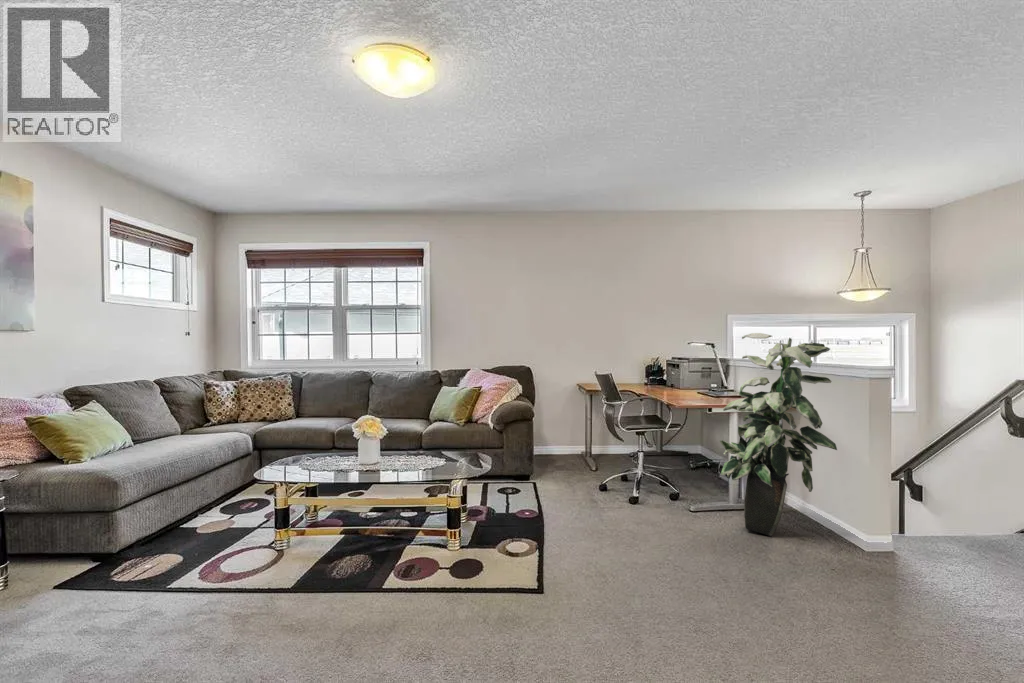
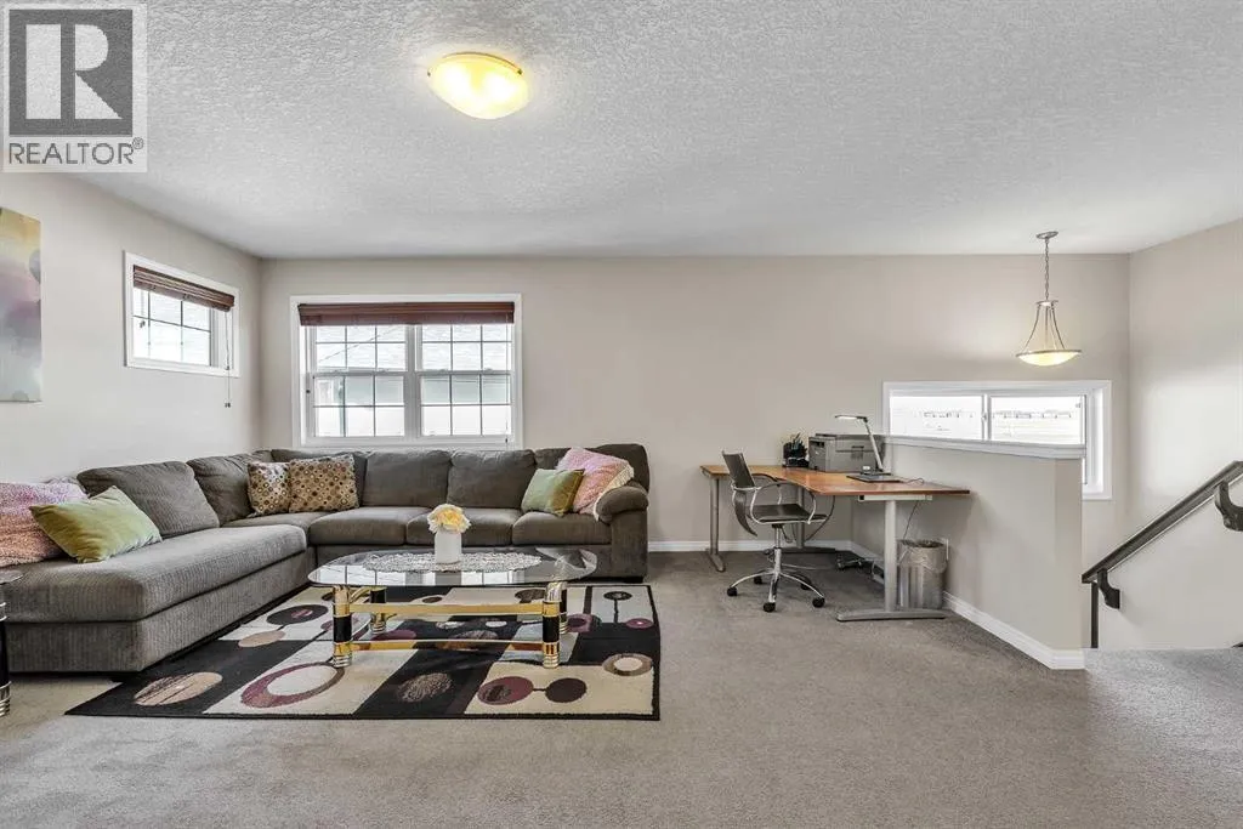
- indoor plant (770, 431)
